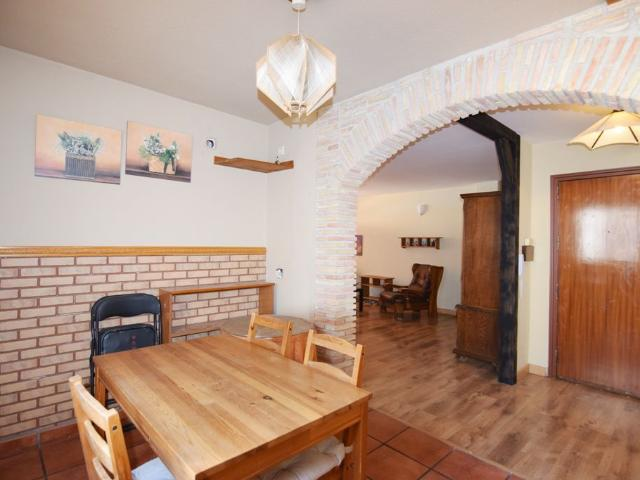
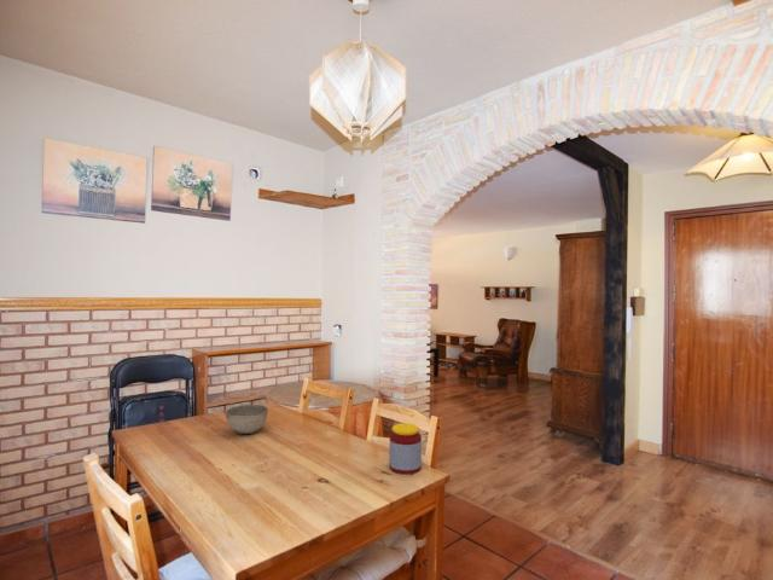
+ jar (405, 447)
+ bowl (246, 420)
